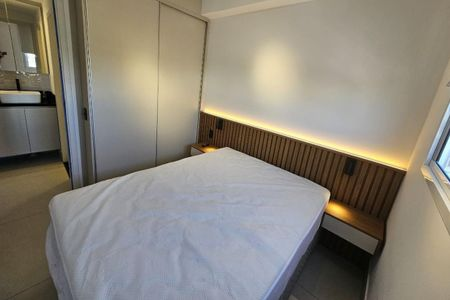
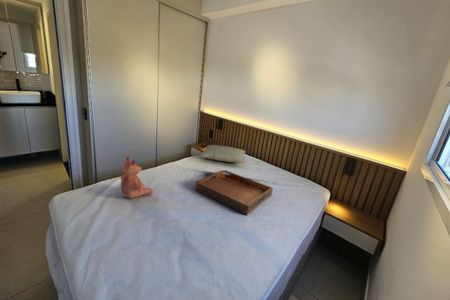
+ pillow (224, 153)
+ serving tray (233, 188)
+ teddy bear (136, 176)
